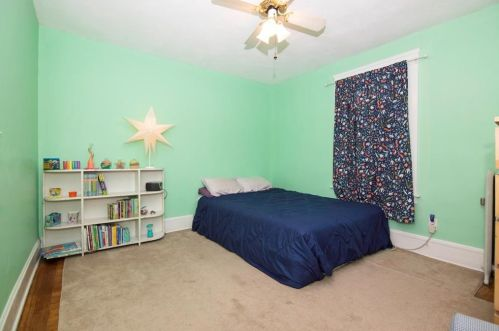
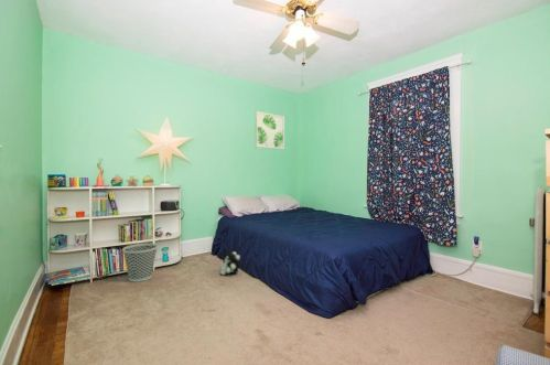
+ plush toy (229, 262)
+ wastebasket (140, 262)
+ wall art (270, 130)
